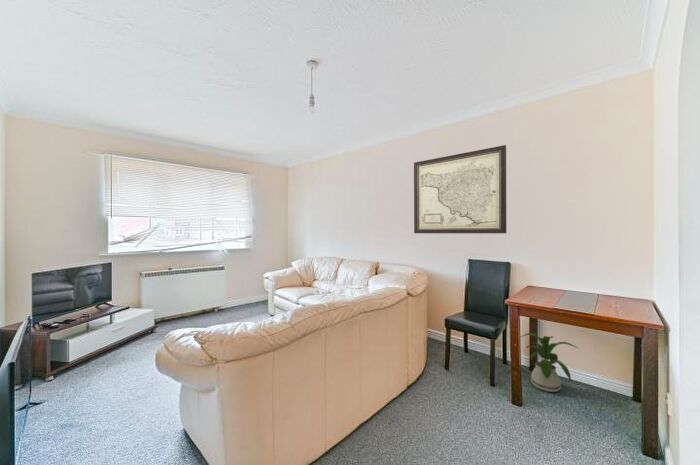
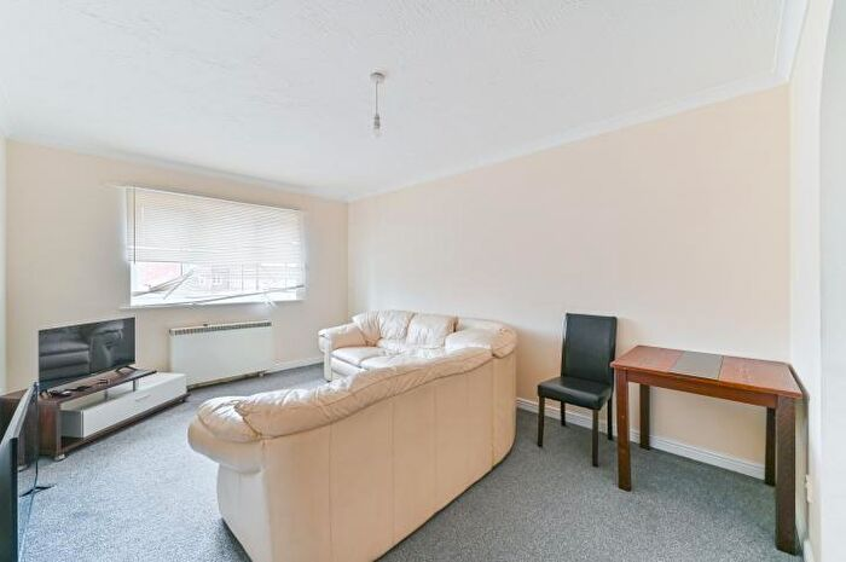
- house plant (548, 357)
- wall art (455, 194)
